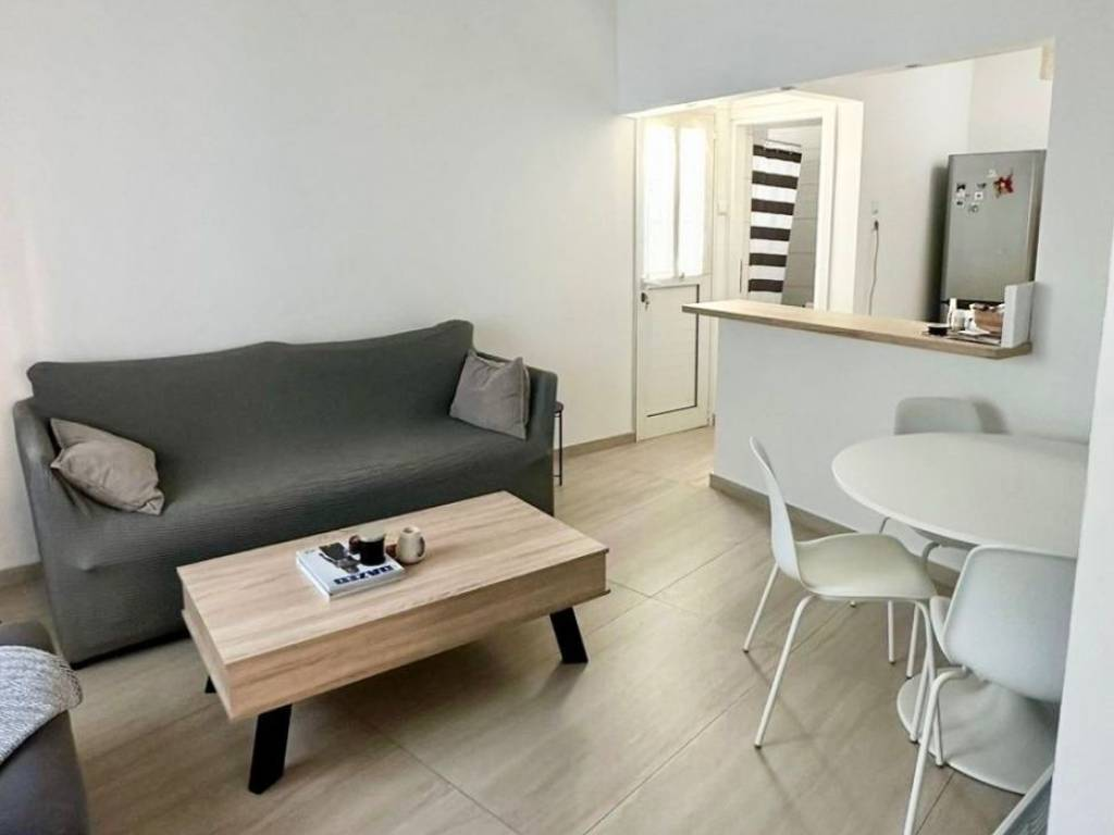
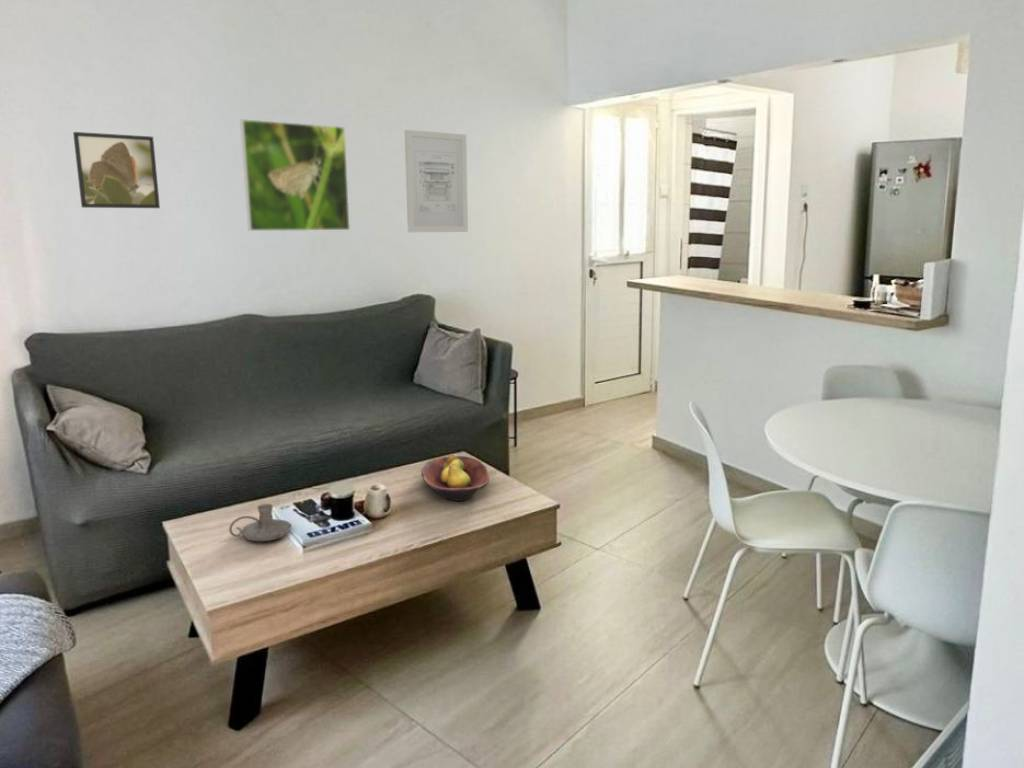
+ fruit bowl (455, 473)
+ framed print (117, 171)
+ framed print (297, 177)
+ candle holder (260, 522)
+ wall art (437, 182)
